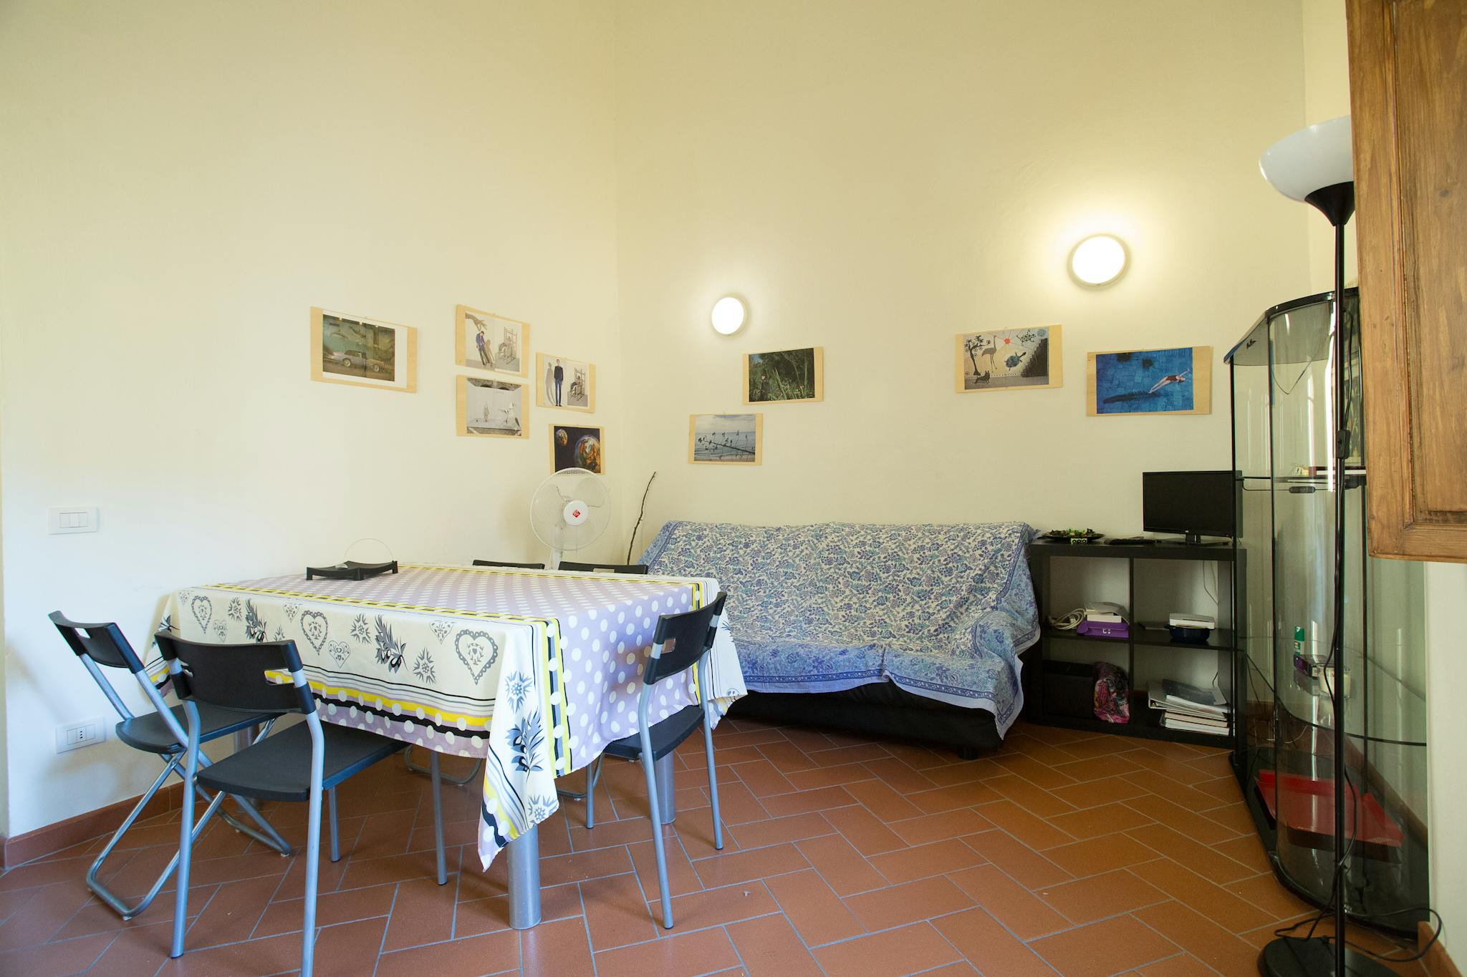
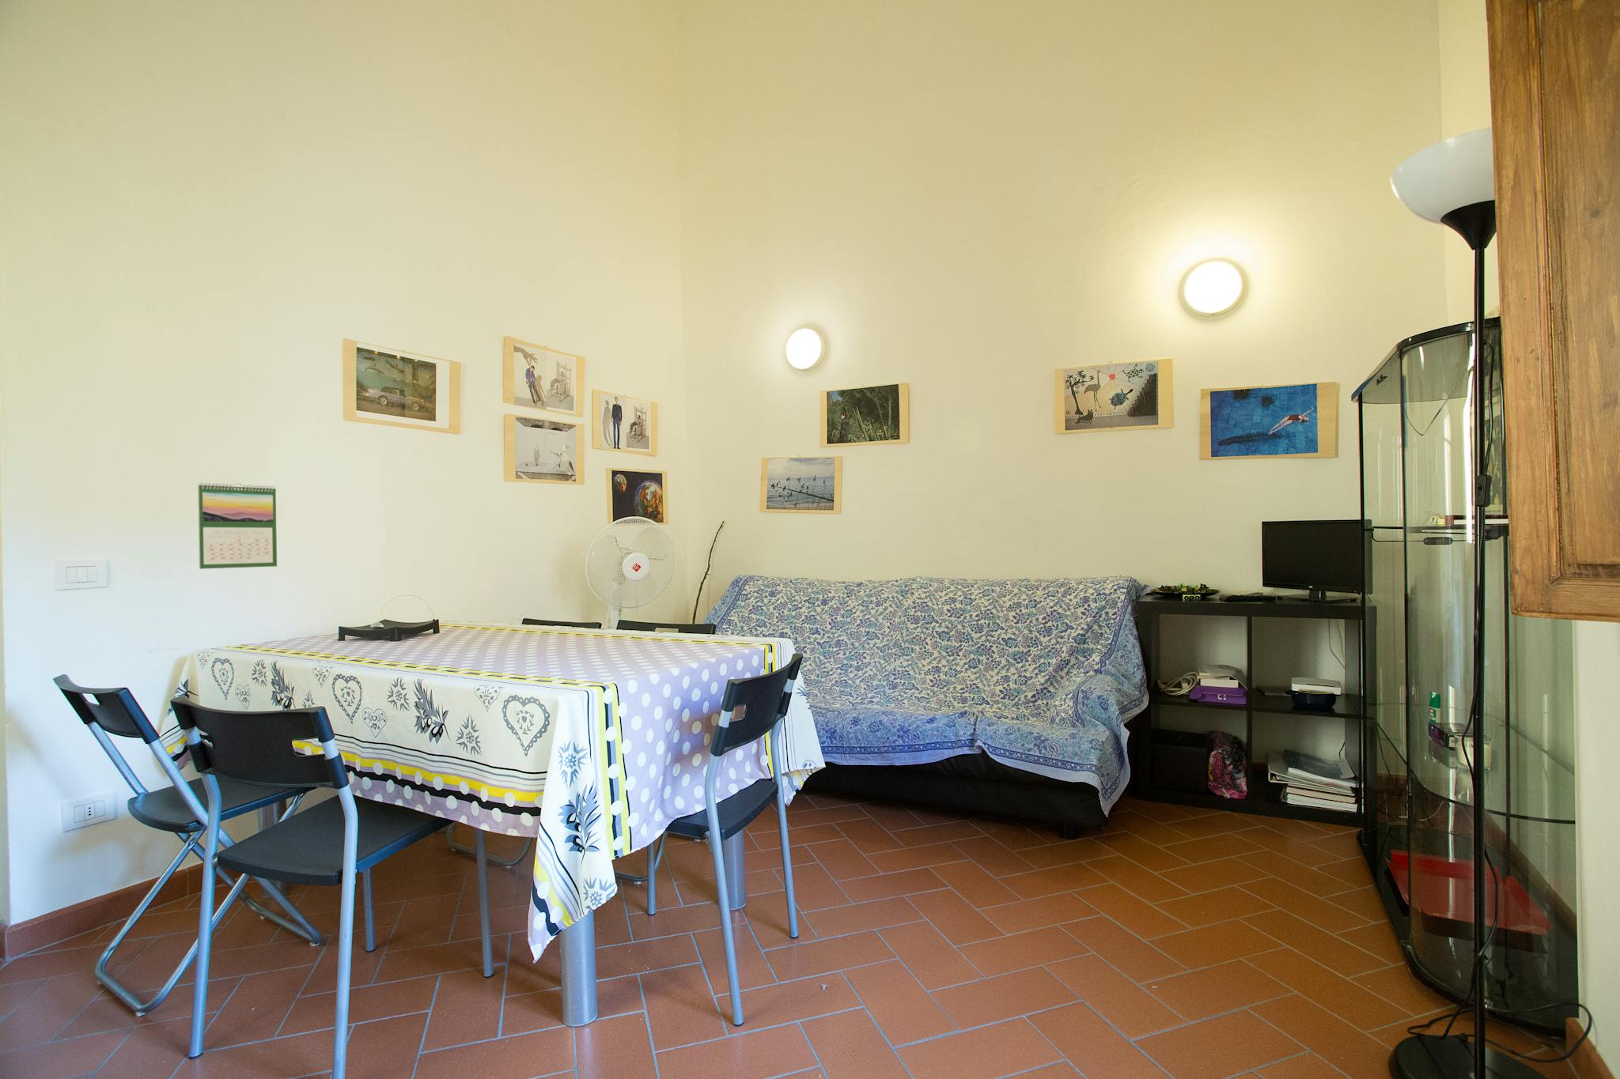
+ calendar (238, 525)
